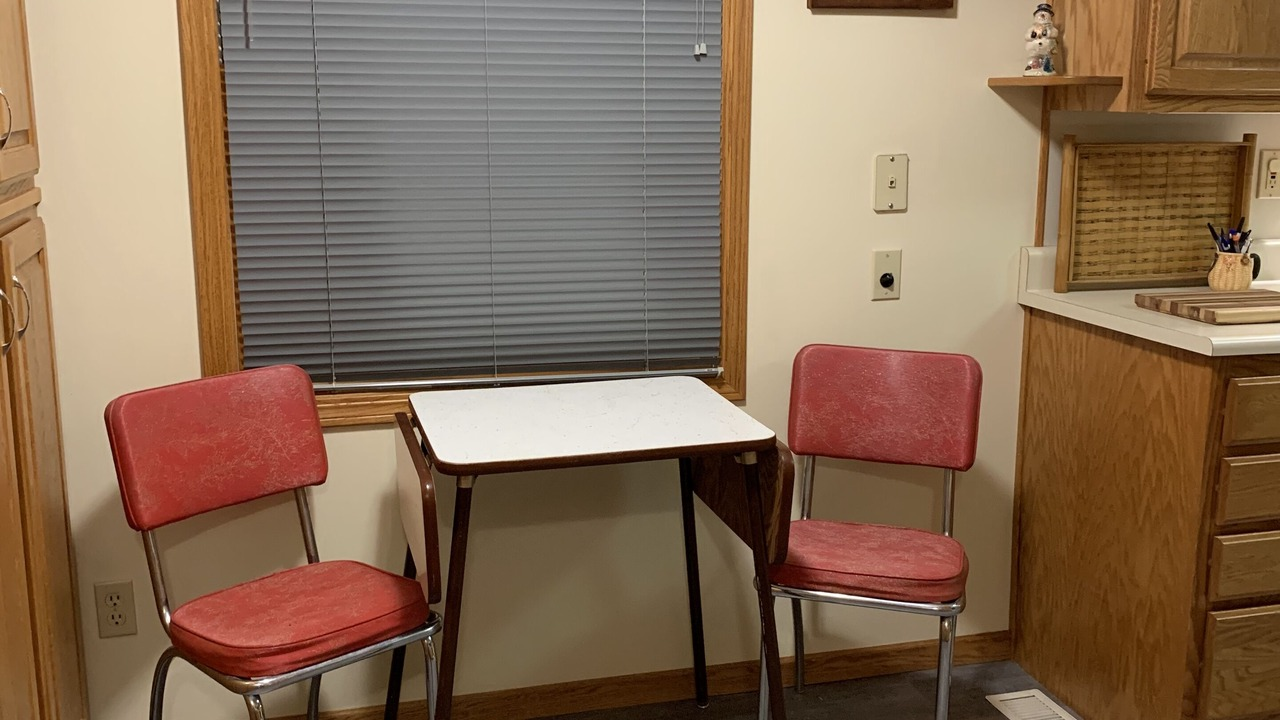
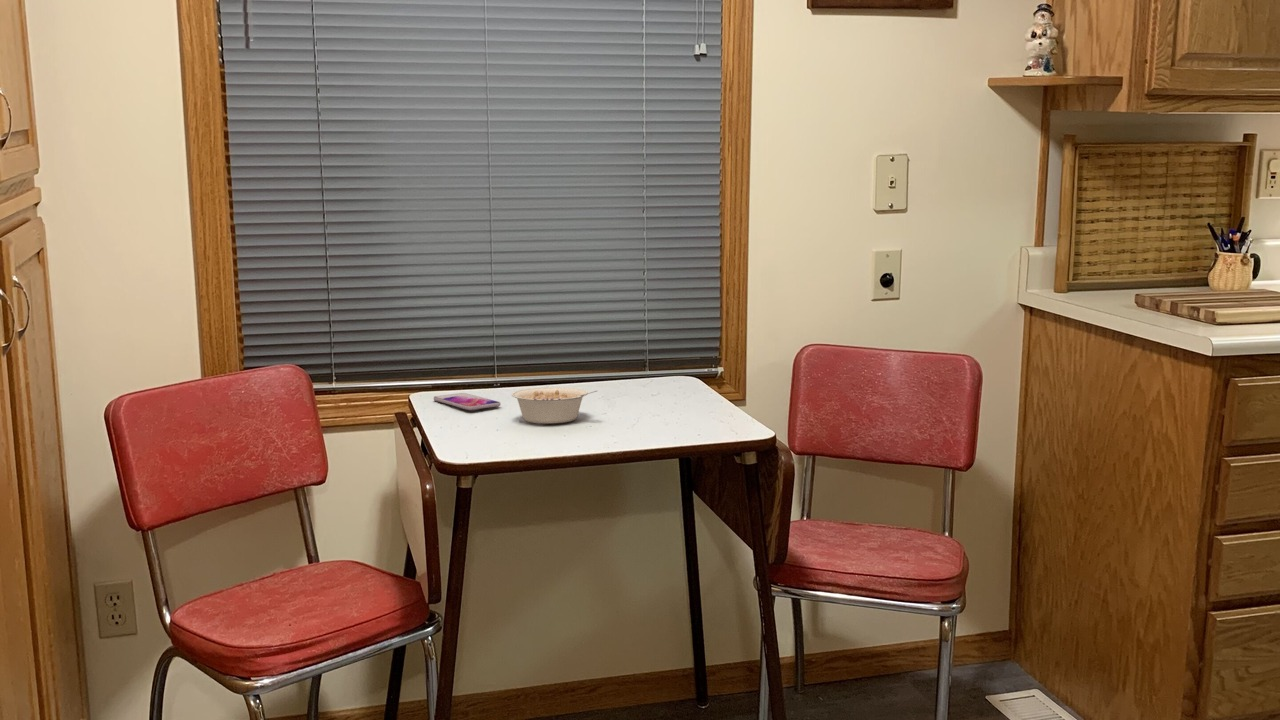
+ smartphone (466, 401)
+ legume (553, 403)
